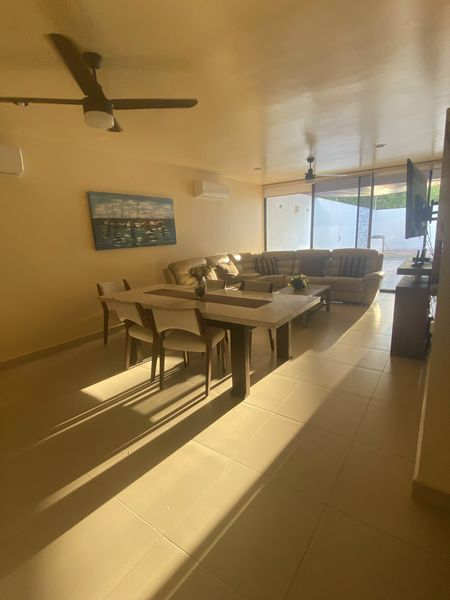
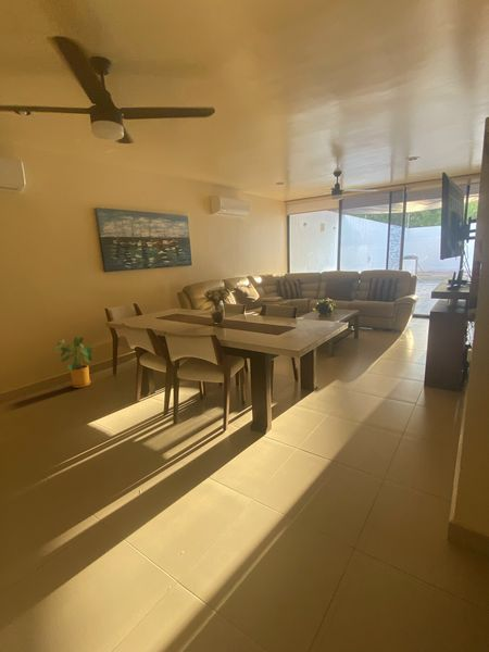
+ house plant (76, 363)
